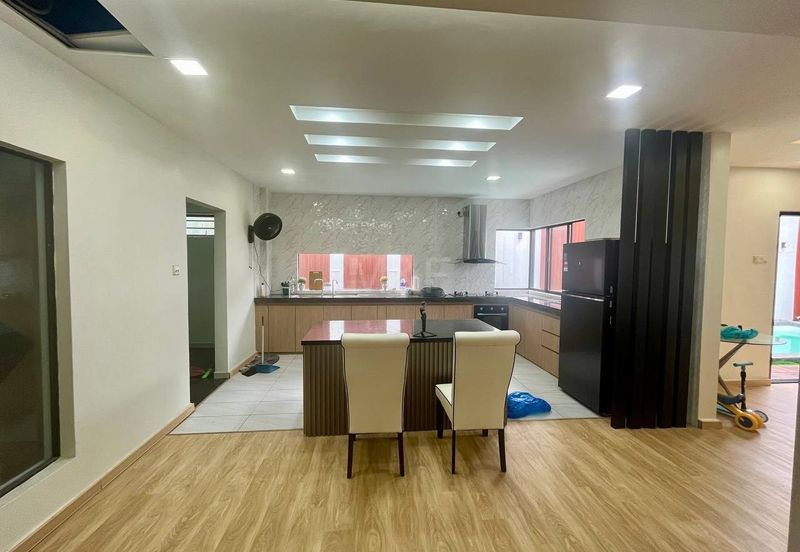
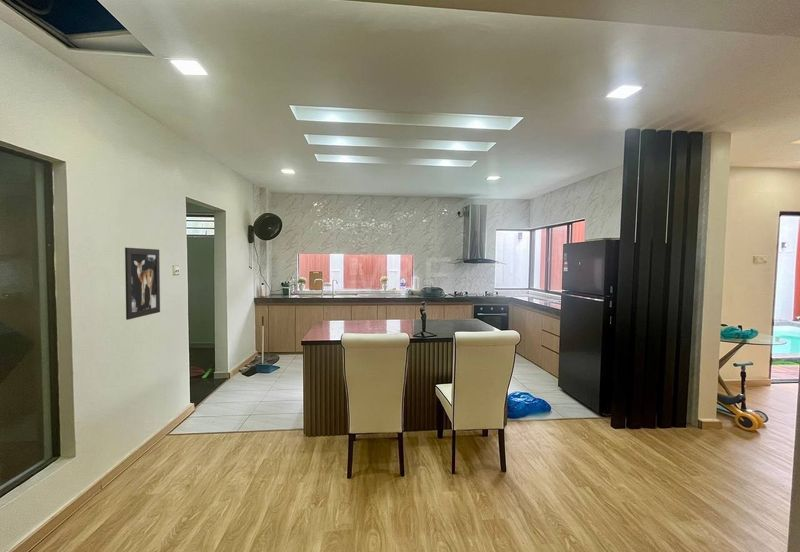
+ wall art (143, 282)
